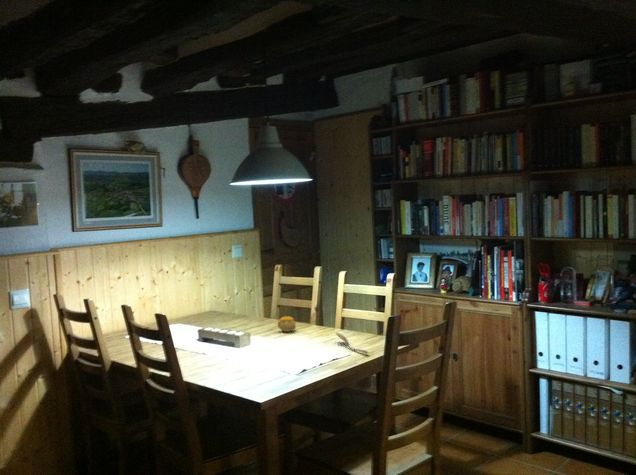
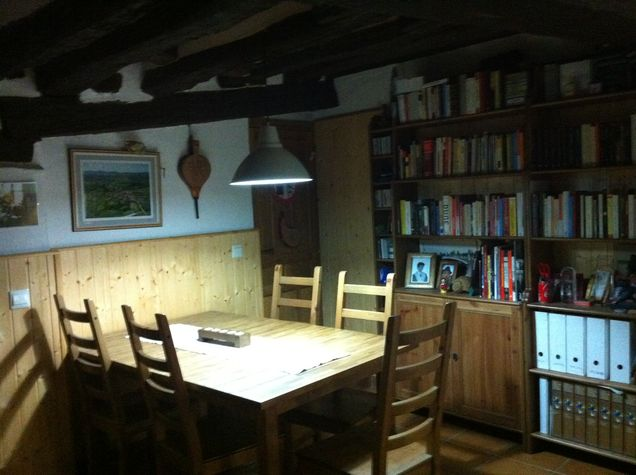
- spoon (348, 342)
- fruit (287, 323)
